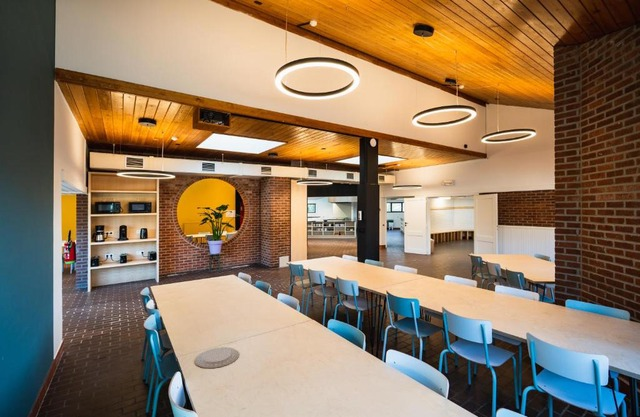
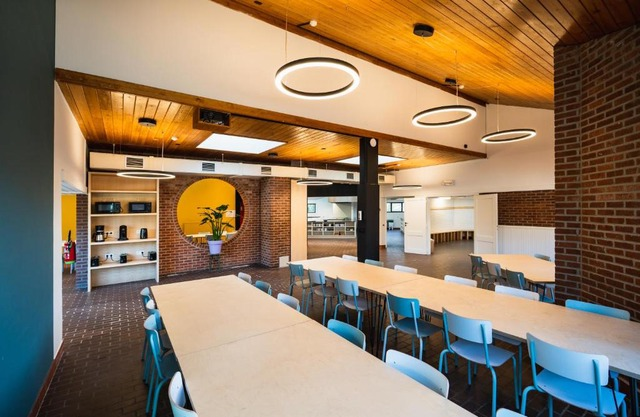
- chinaware (217, 356)
